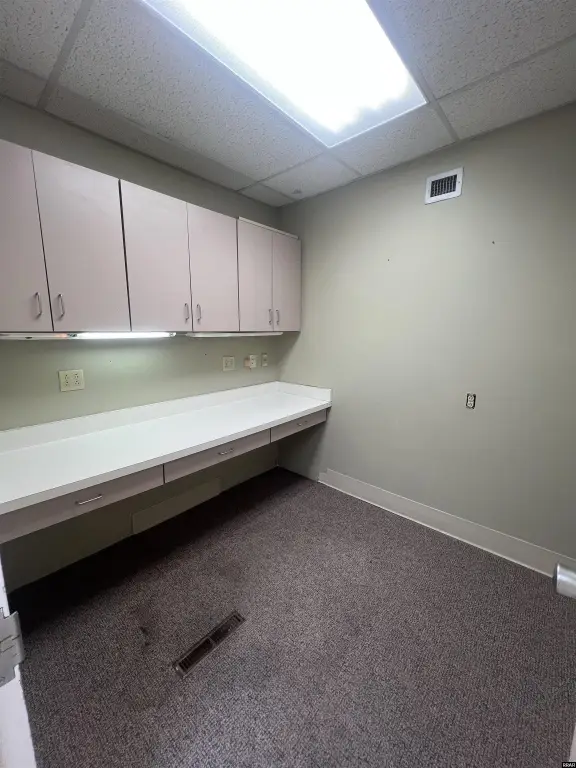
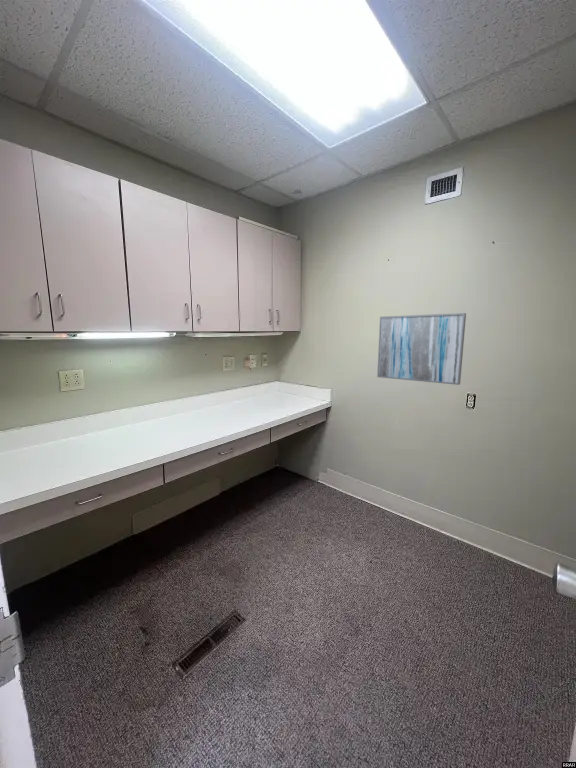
+ wall art (417, 348)
